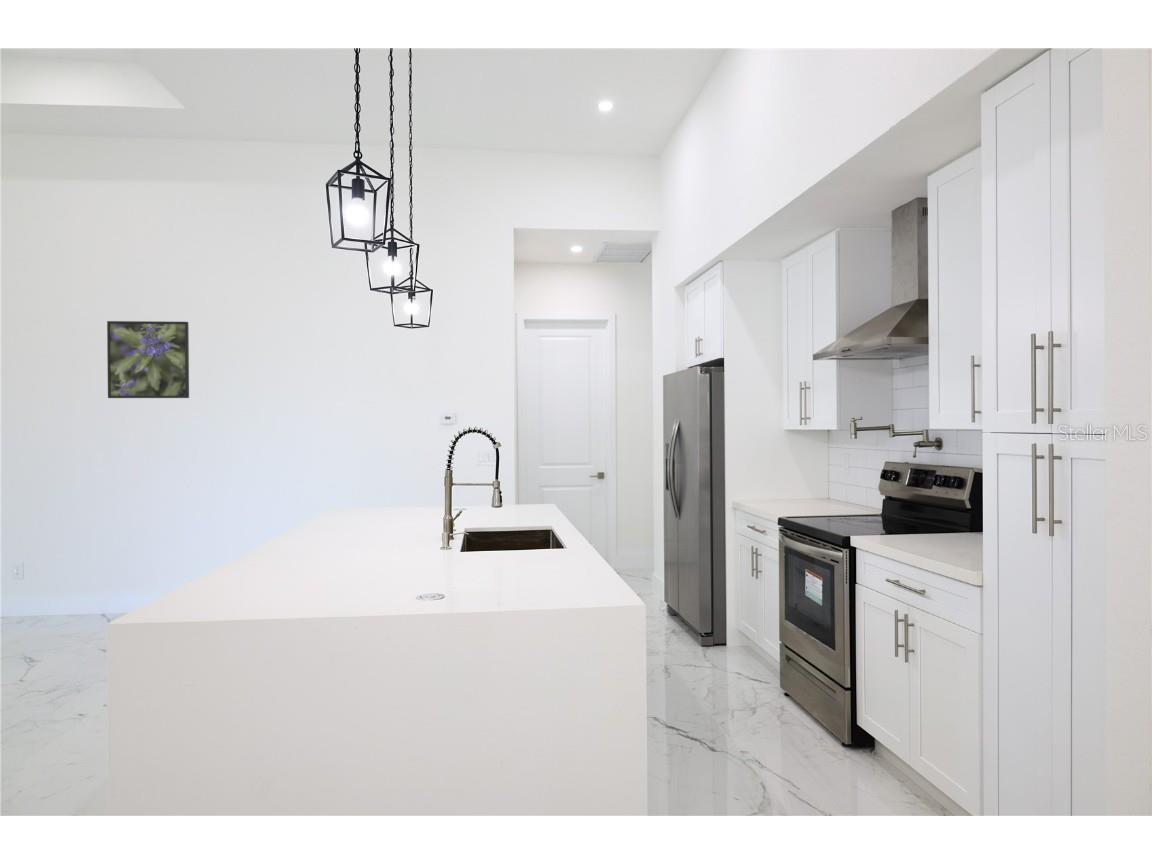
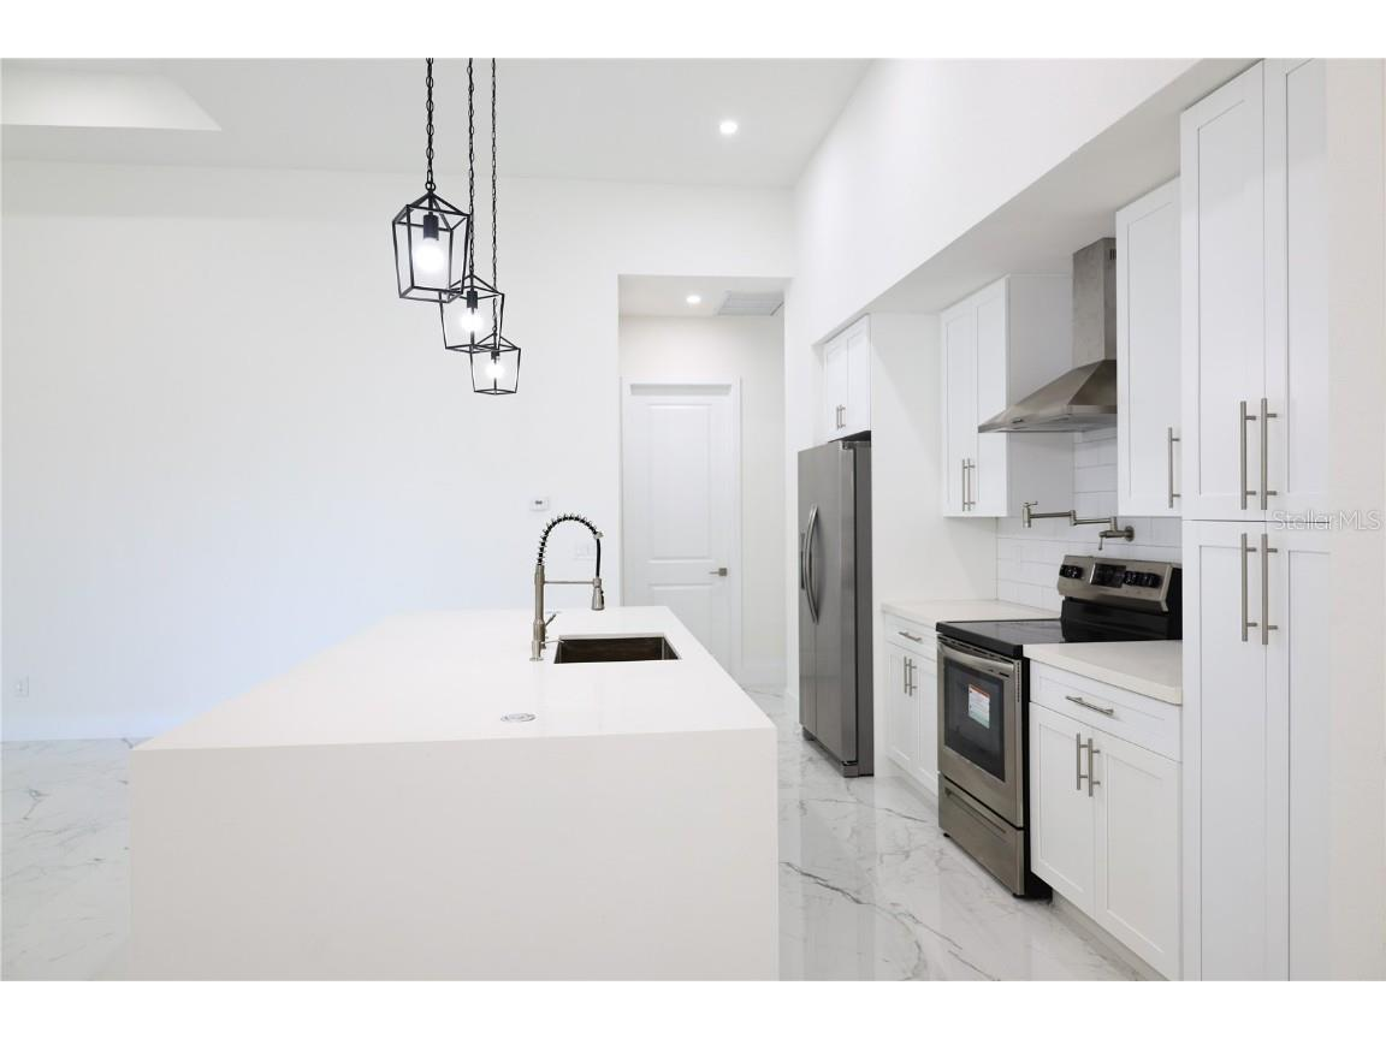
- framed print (148, 359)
